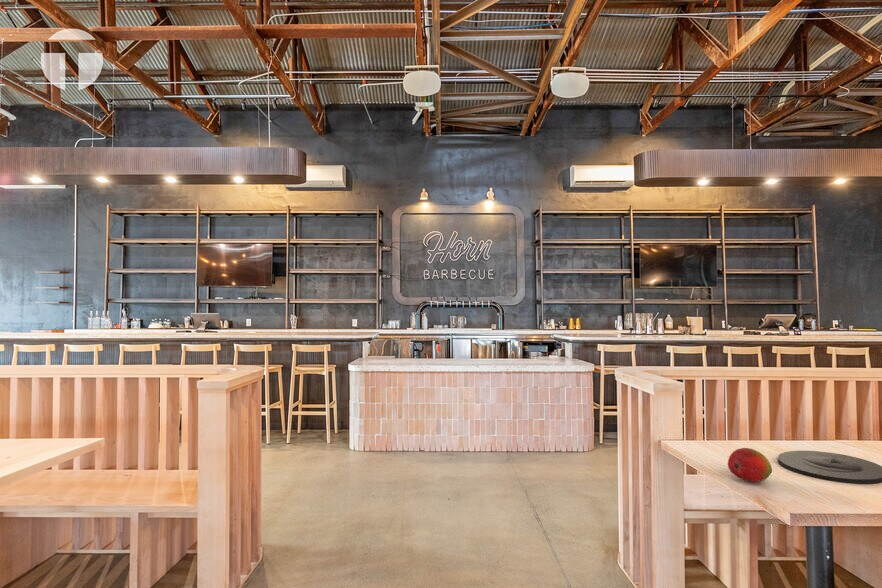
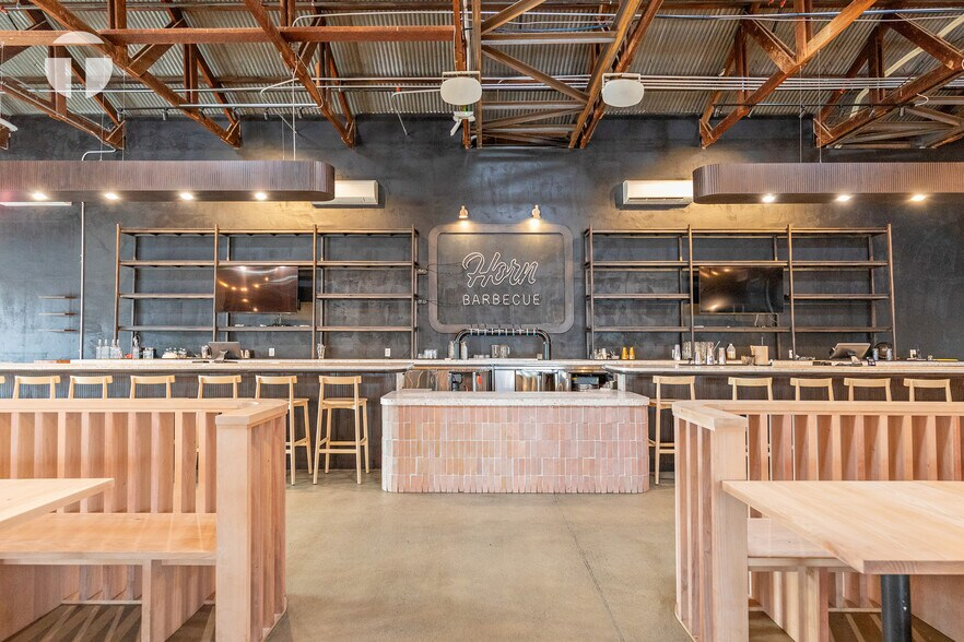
- plate (830, 462)
- fruit (750, 464)
